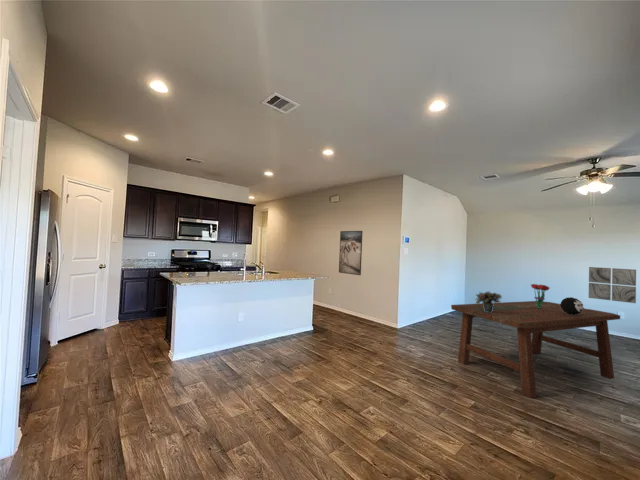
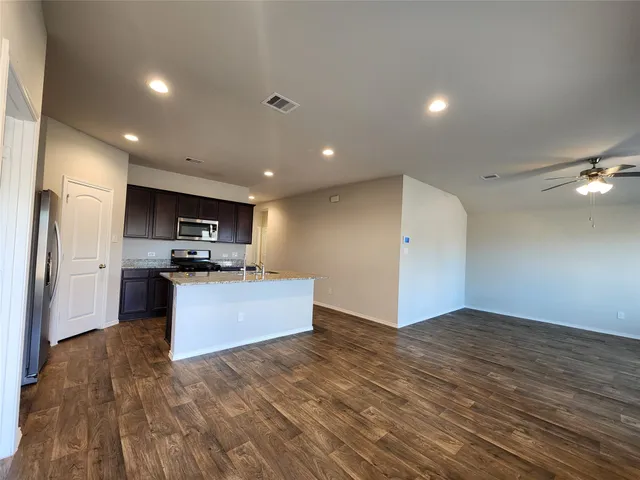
- wall art (610, 283)
- bouquet (539, 296)
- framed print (350, 252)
- decorative orb (571, 305)
- potted plant (487, 301)
- dining table (533, 339)
